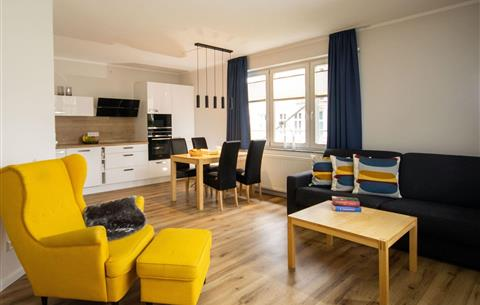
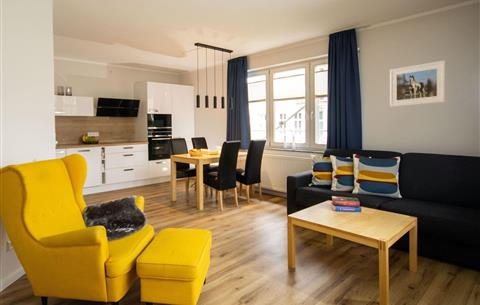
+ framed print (416, 85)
